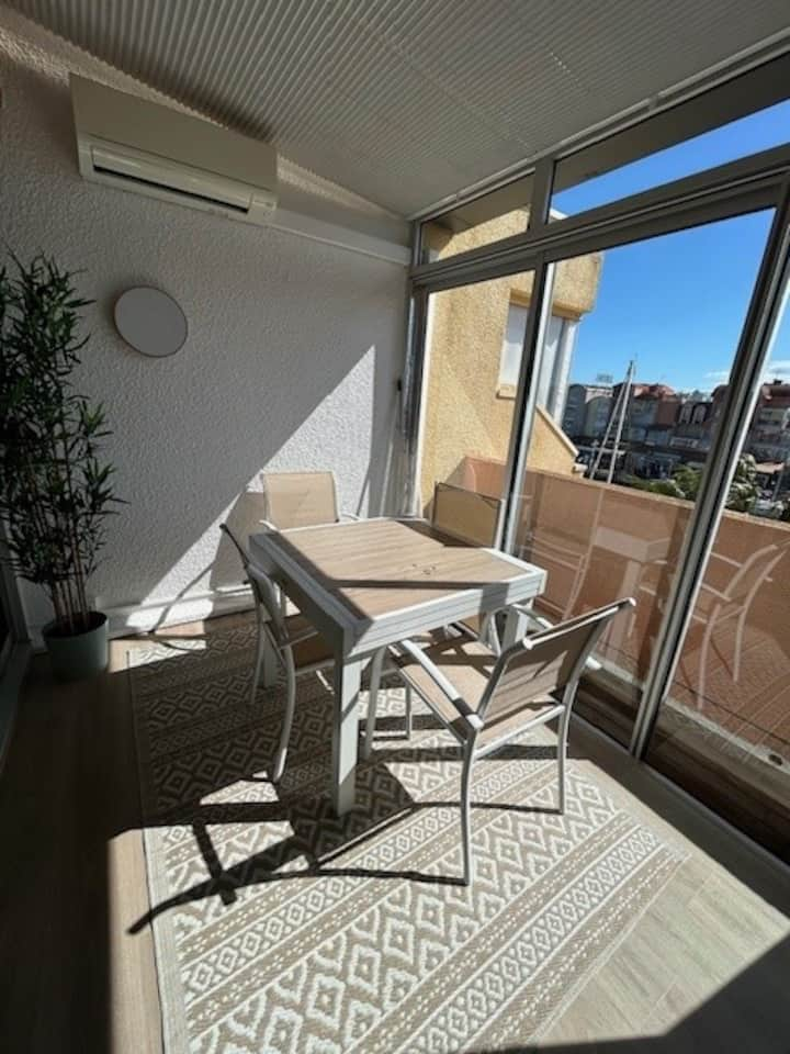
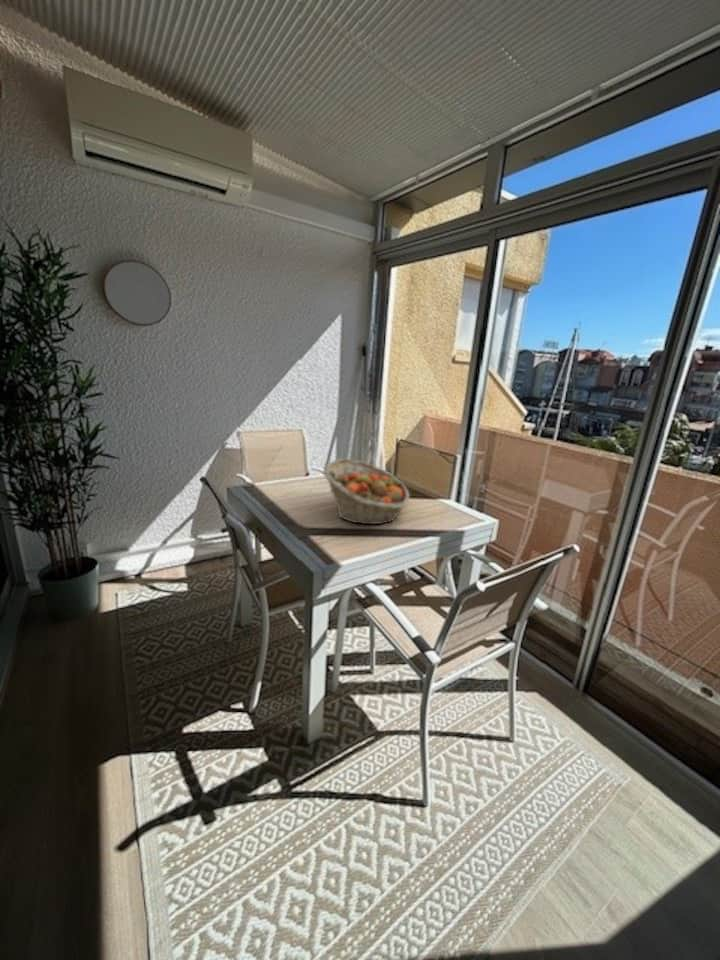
+ fruit basket (367, 489)
